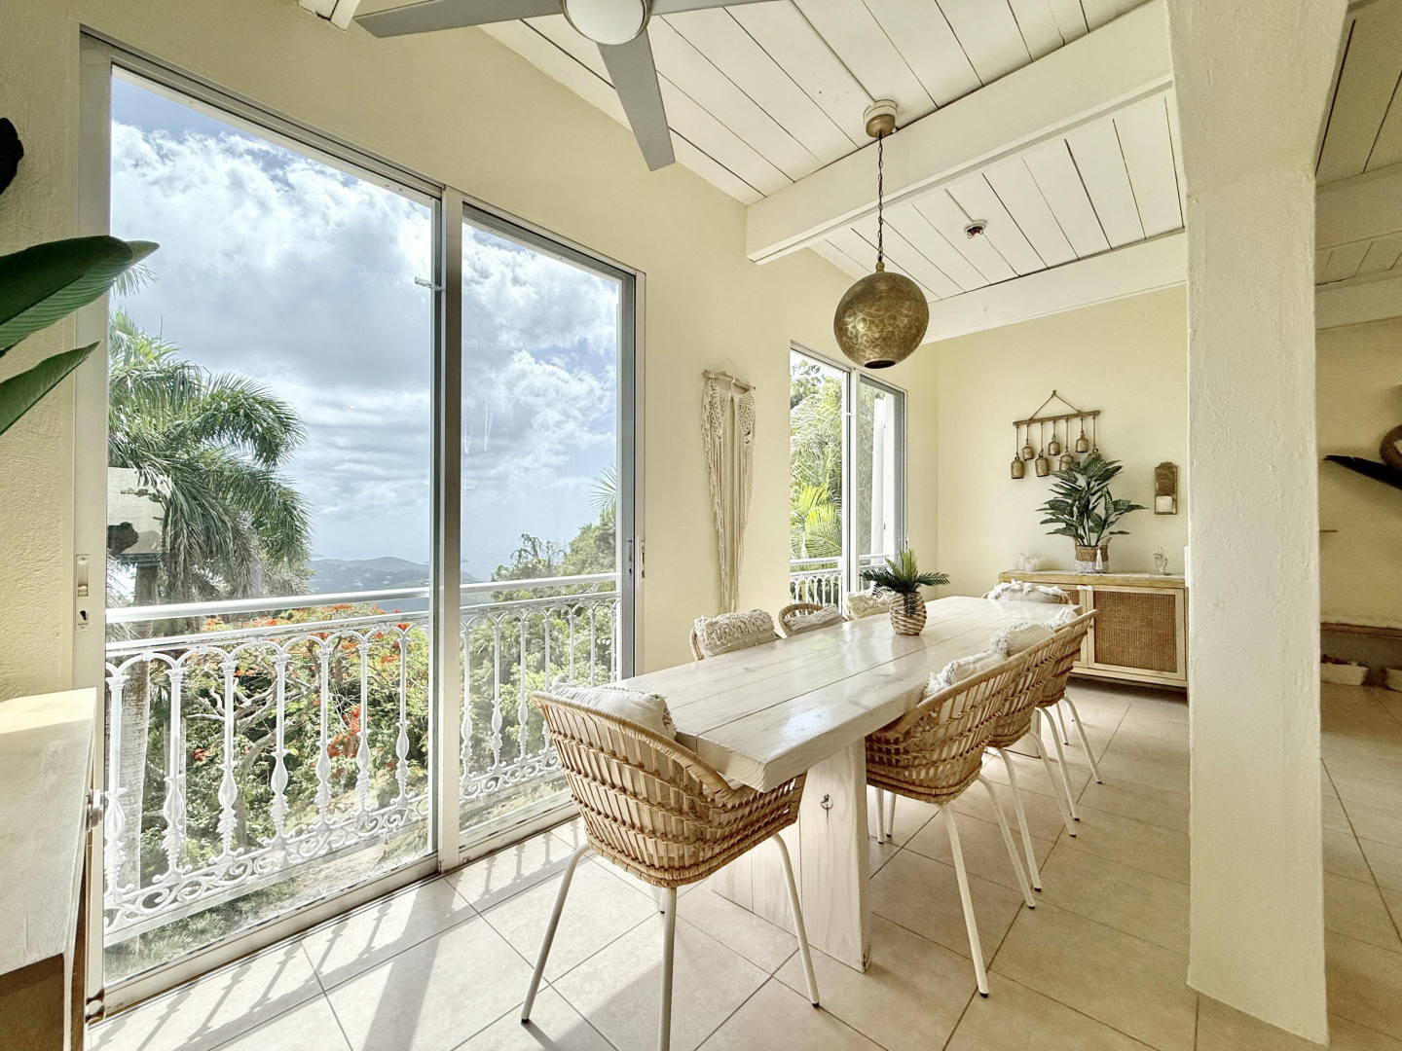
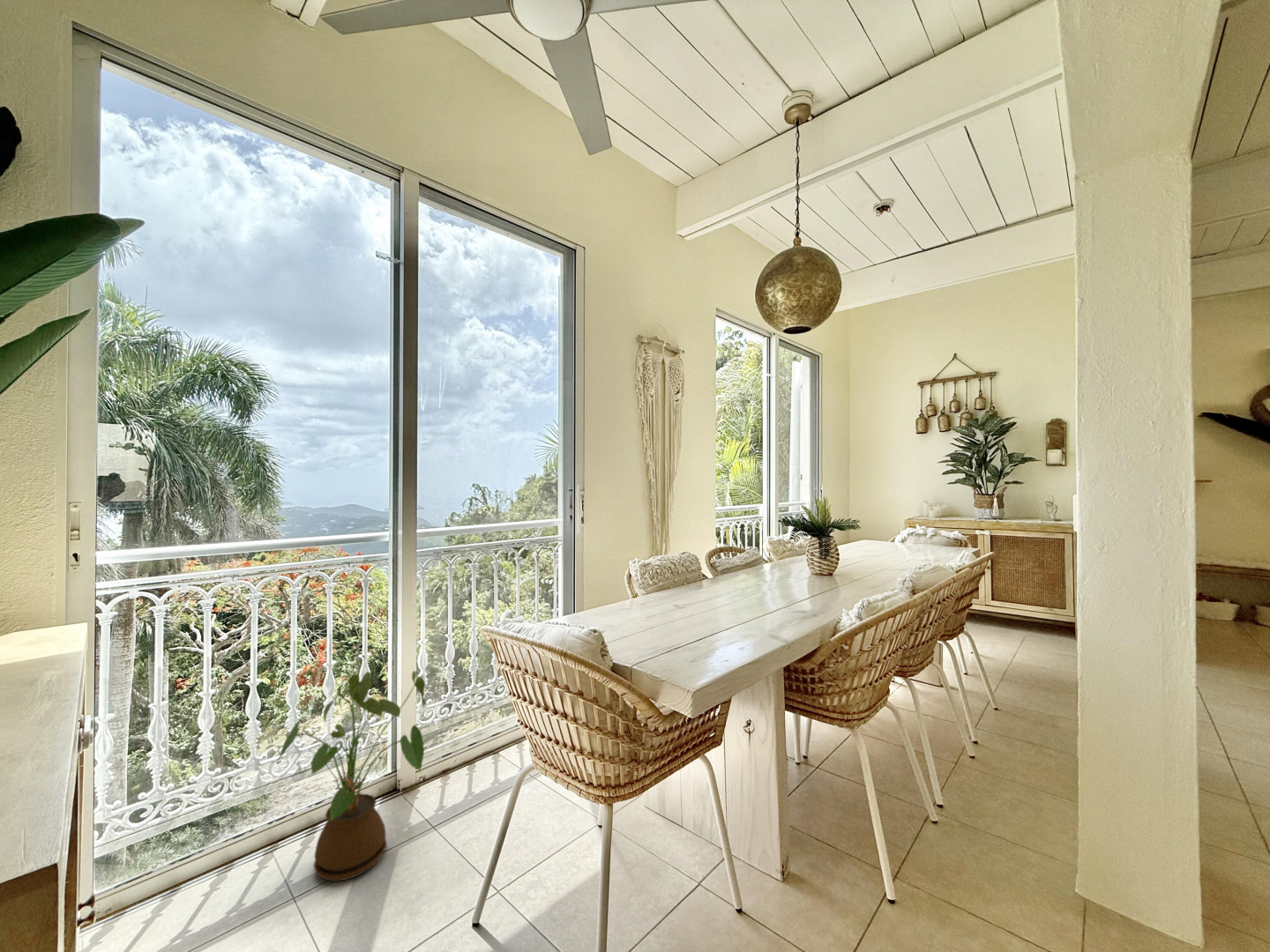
+ house plant (365, 774)
